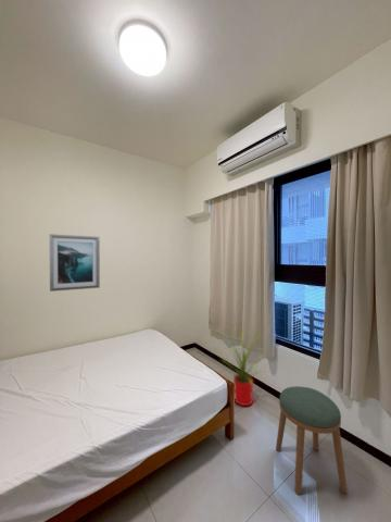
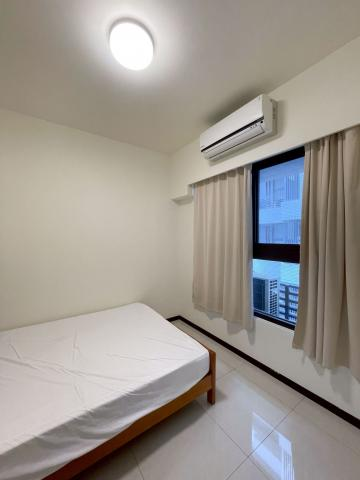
- house plant (243, 364)
- stool (307, 430)
- wall art (75, 262)
